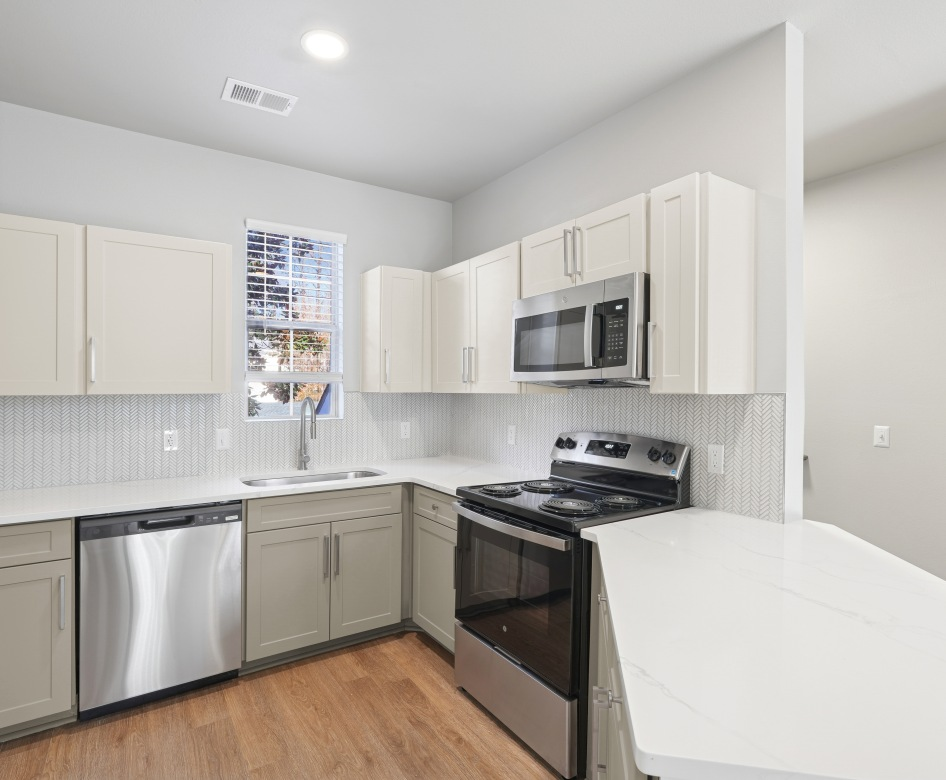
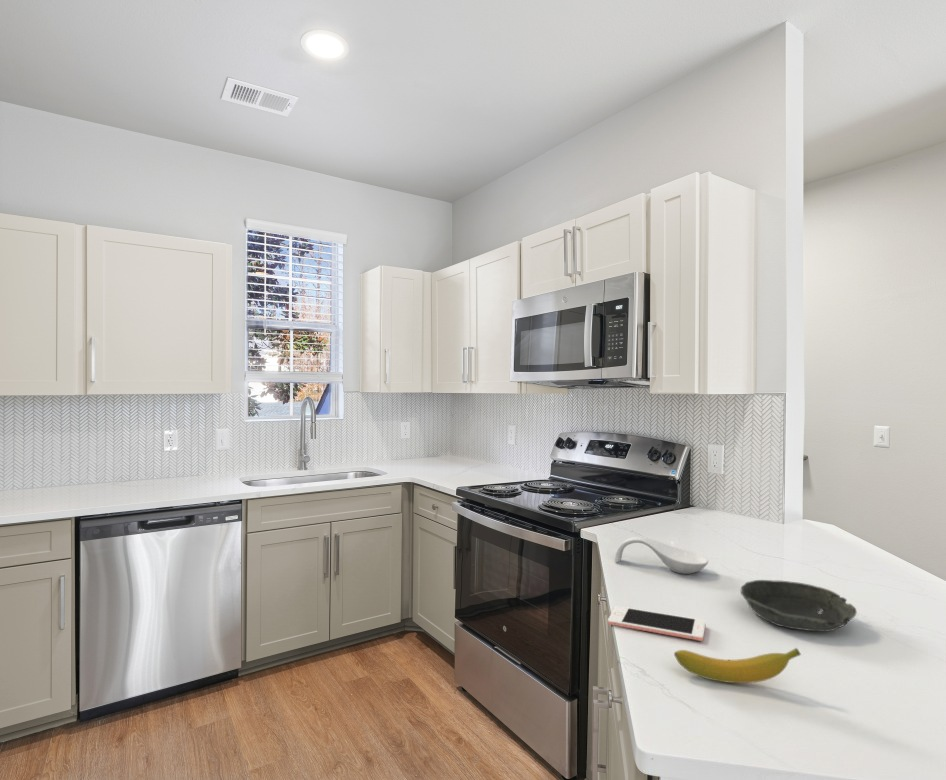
+ spoon rest (660, 554)
+ cell phone (656, 622)
+ banana (735, 661)
+ bowl (796, 606)
